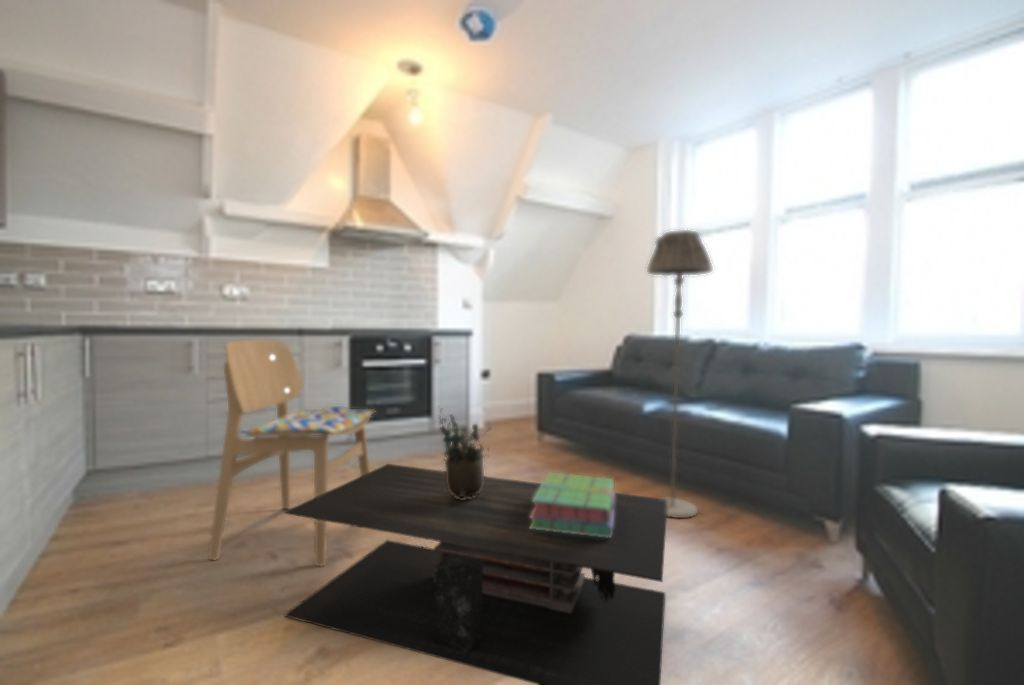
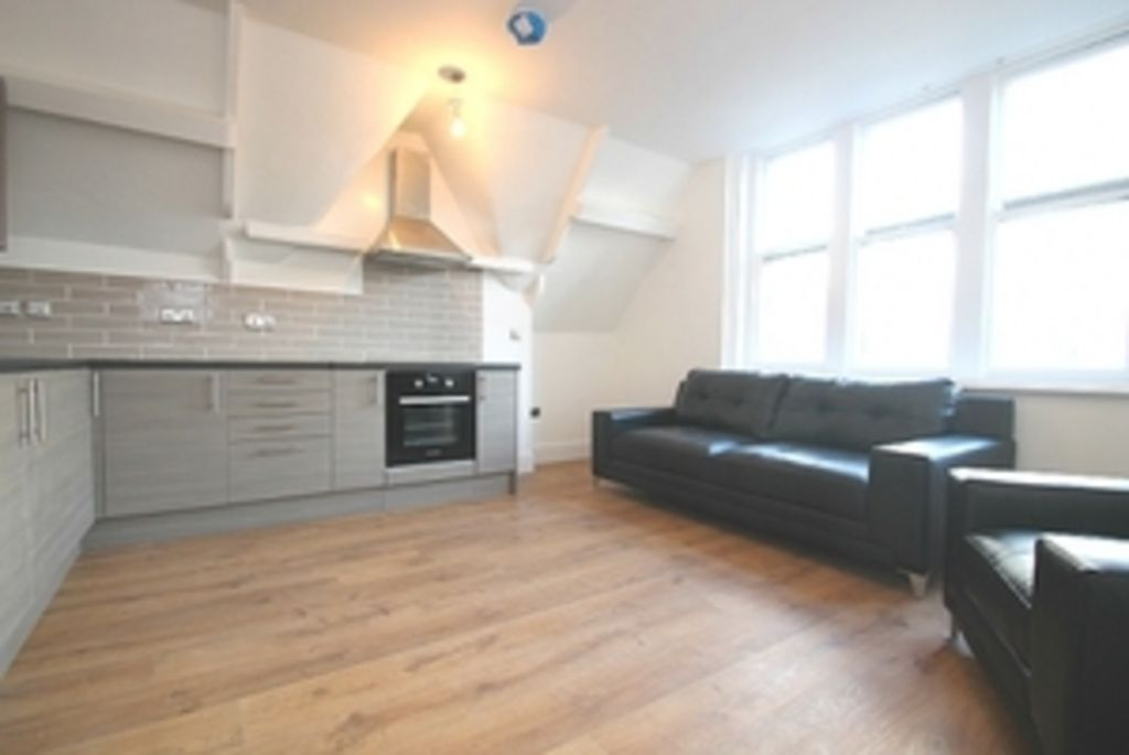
- coffee table (485, 555)
- potted plant (459, 449)
- floor lamp (676, 372)
- dining chair (300, 438)
- stack of books (575, 500)
